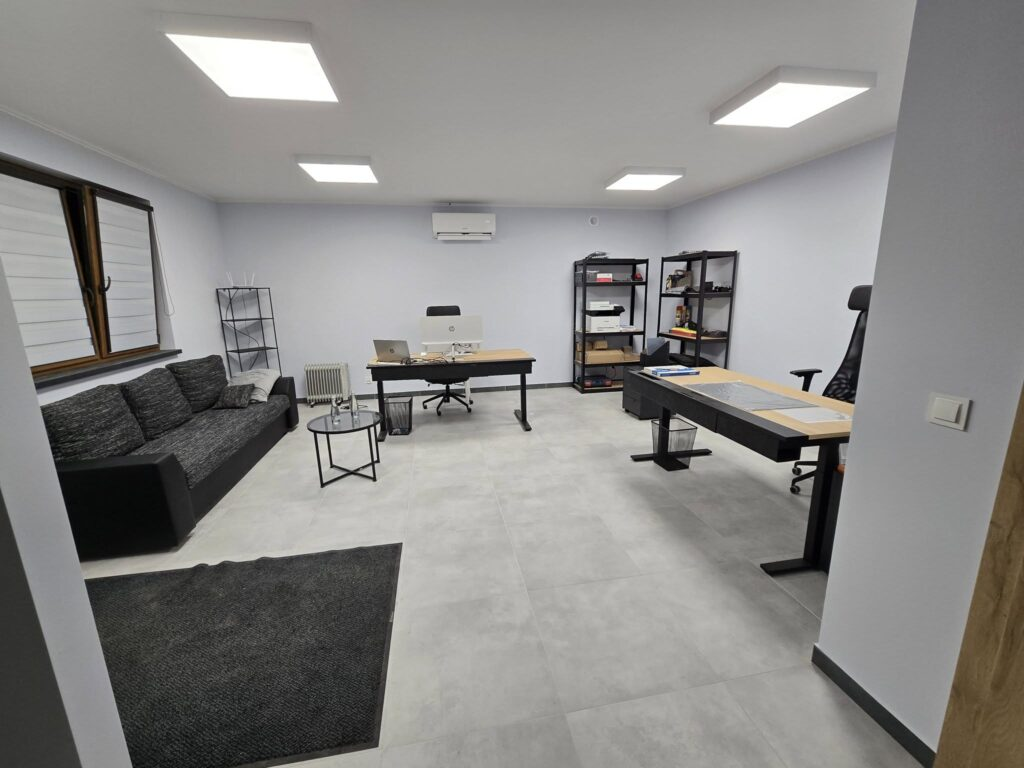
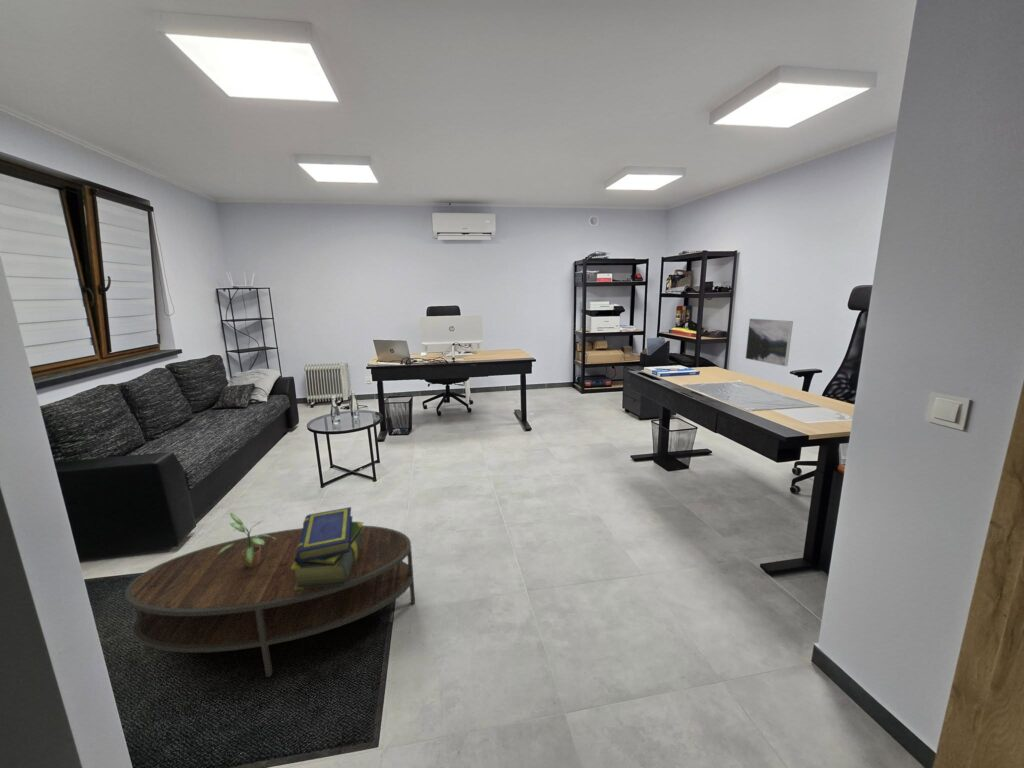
+ coffee table (284, 593)
+ stack of books (329, 545)
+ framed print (767, 341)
+ potted plant (247, 535)
